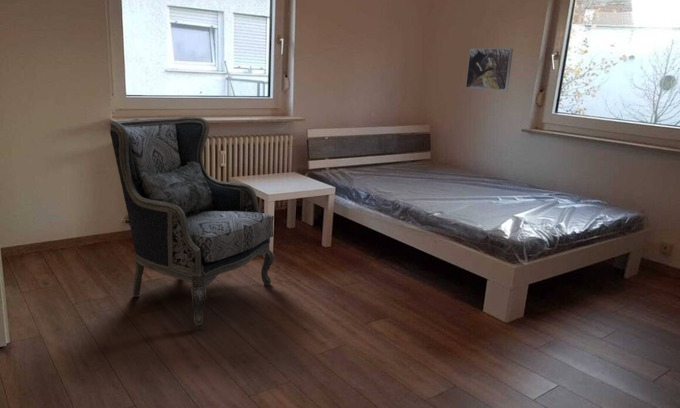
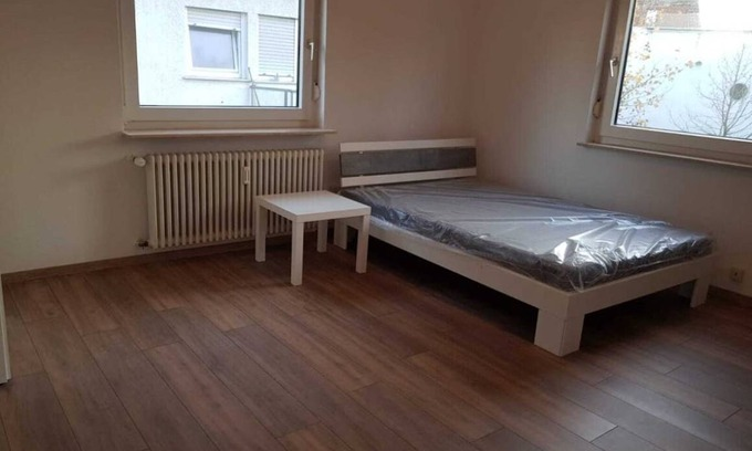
- armchair (198, 207)
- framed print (488, 69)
